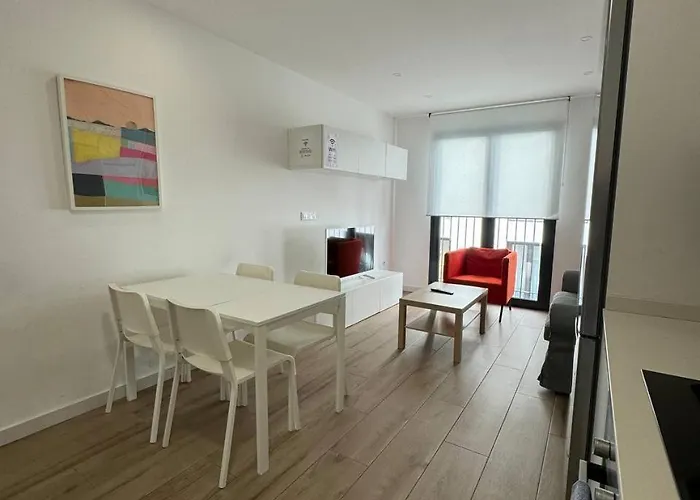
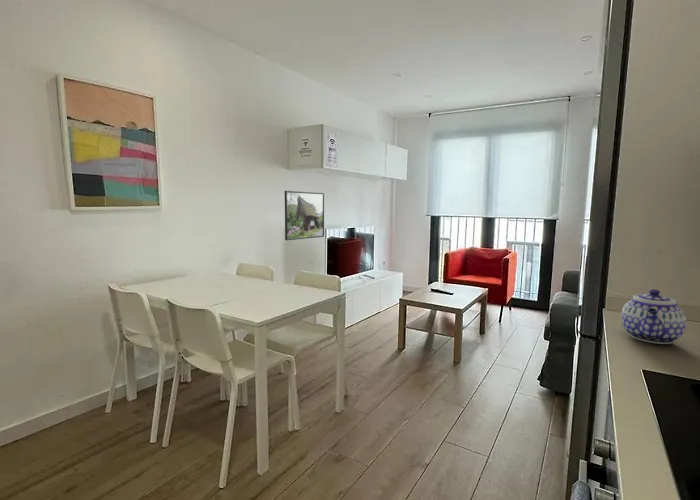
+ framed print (305, 215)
+ teapot (652, 314)
